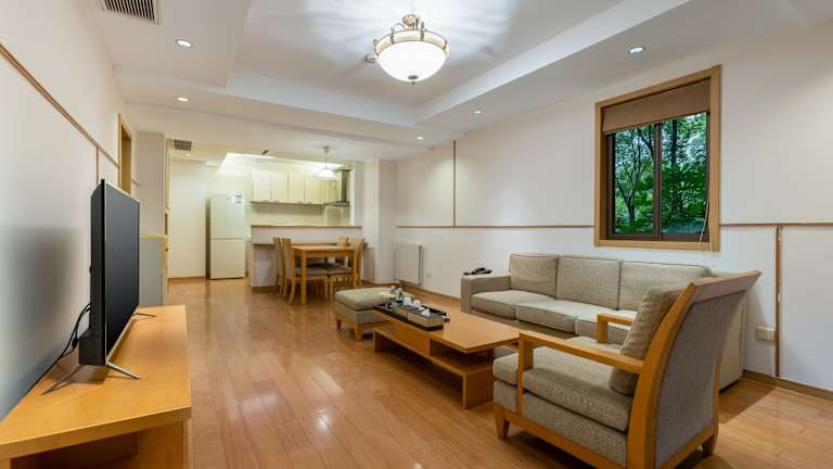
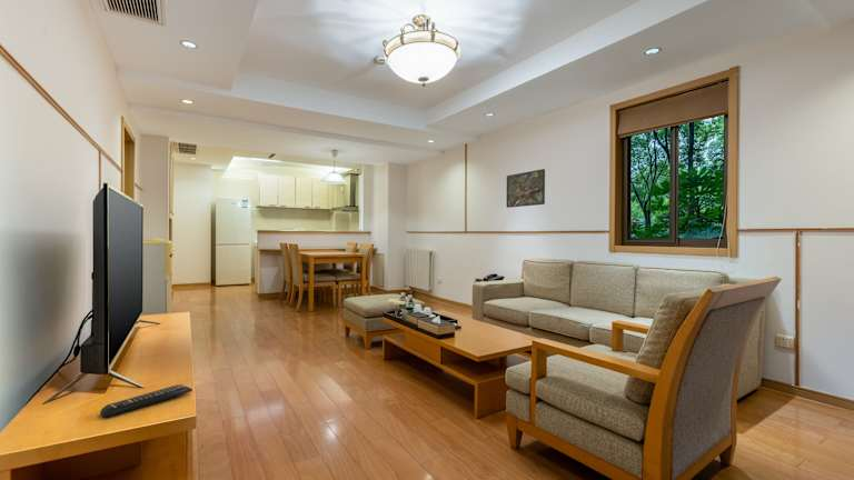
+ remote control (149, 399)
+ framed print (524, 189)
